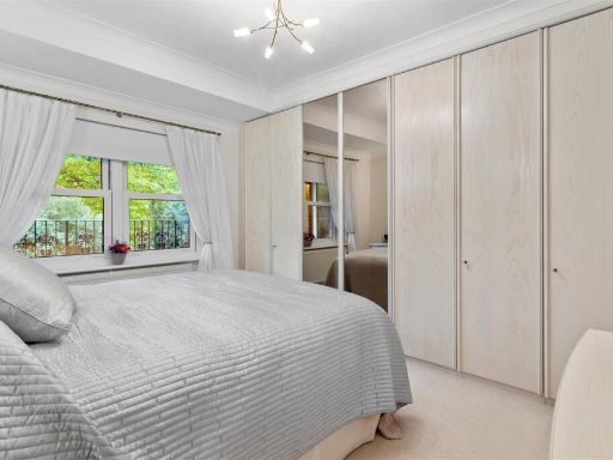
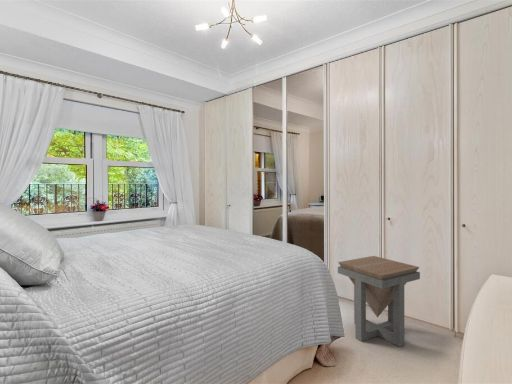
+ side table (377, 298)
